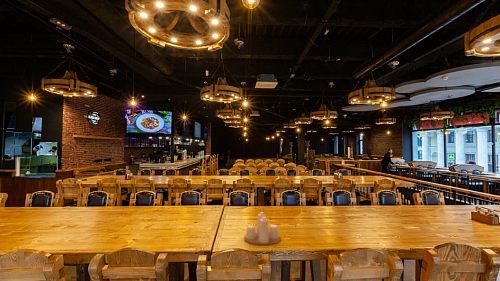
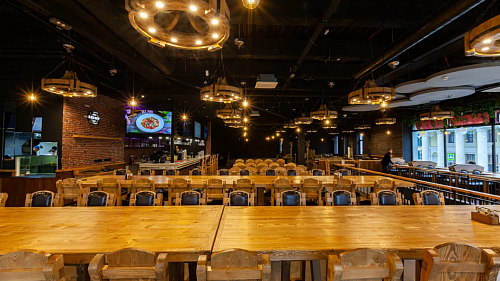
- condiment set (262, 224)
